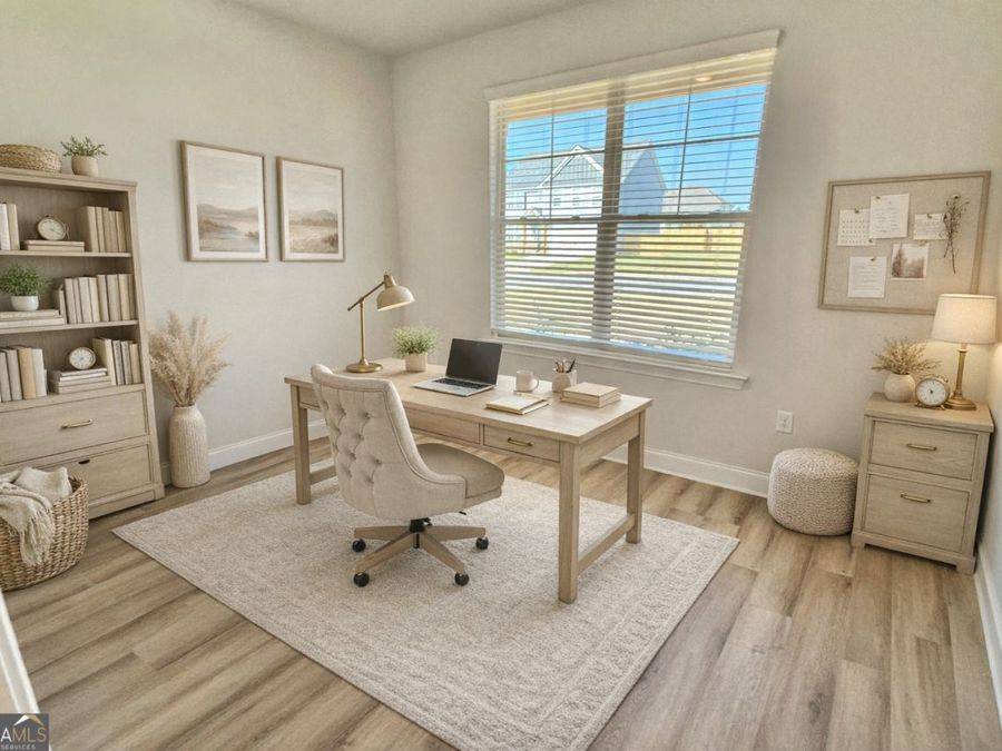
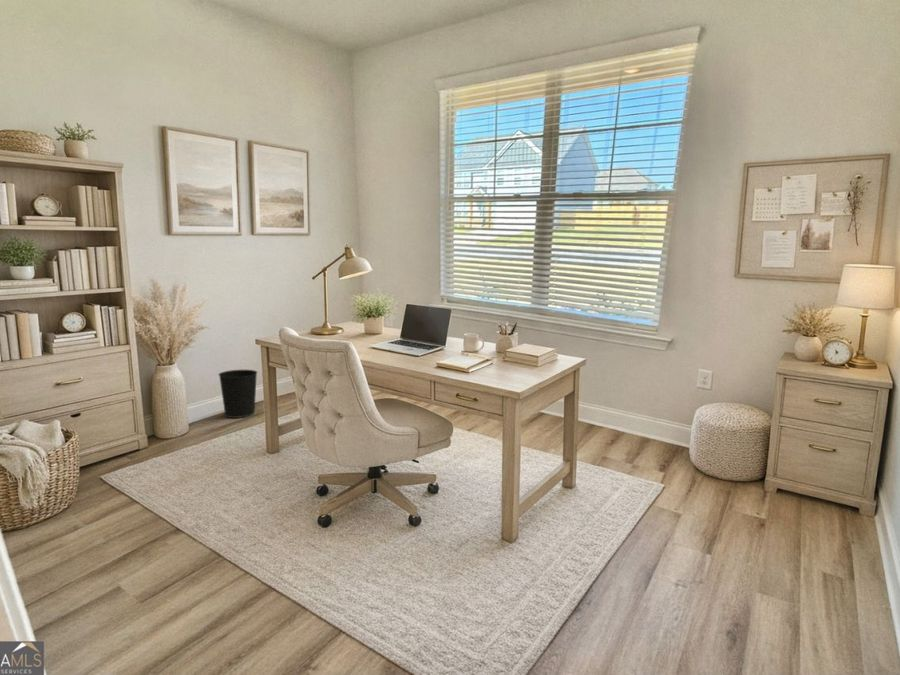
+ wastebasket (239, 393)
